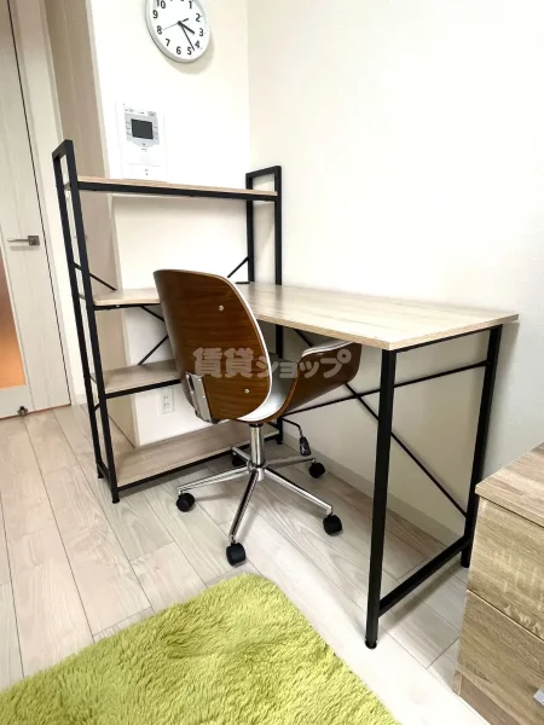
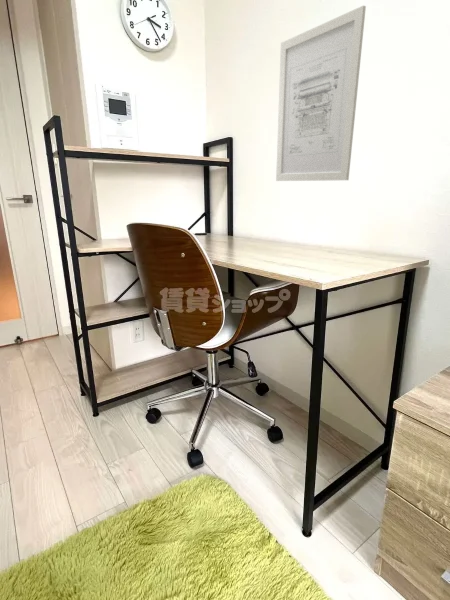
+ wall art (313, 108)
